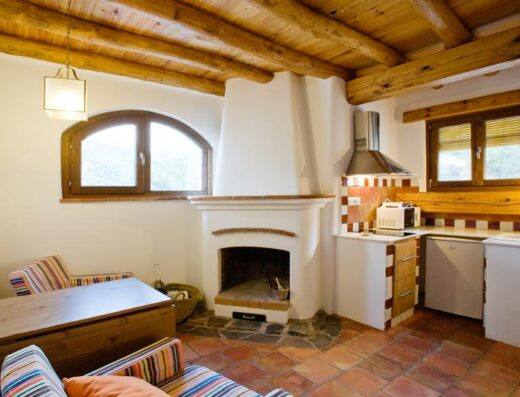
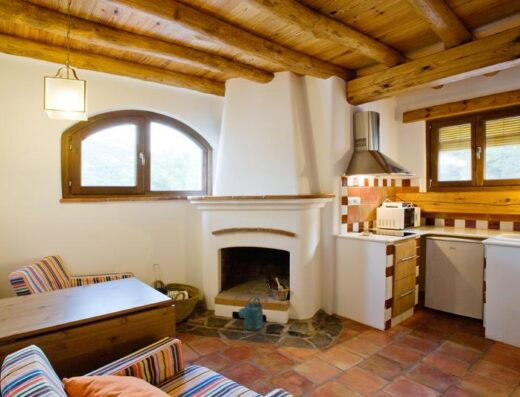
+ watering can (251, 315)
